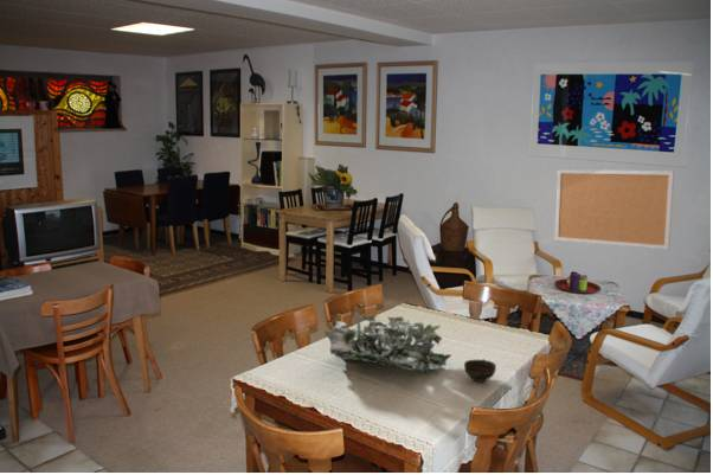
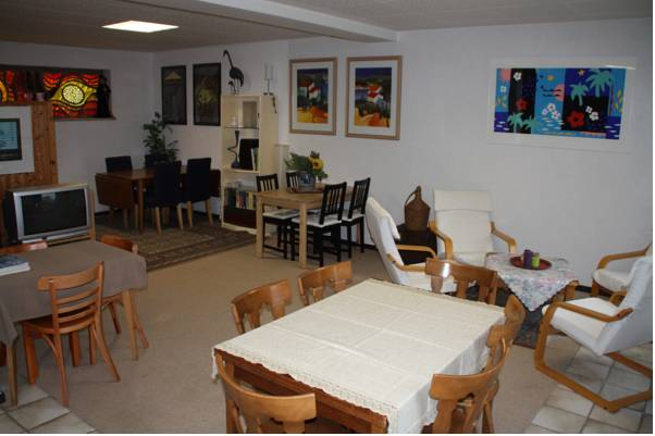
- cup (480, 371)
- plant (386, 342)
- bulletin board (610, 207)
